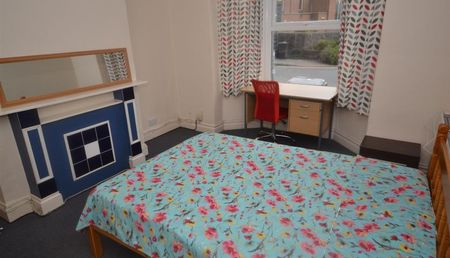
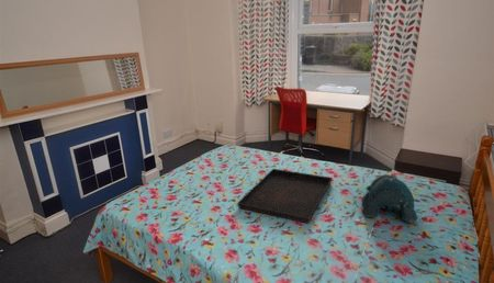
+ serving tray (288, 192)
+ teddy bear (391, 189)
